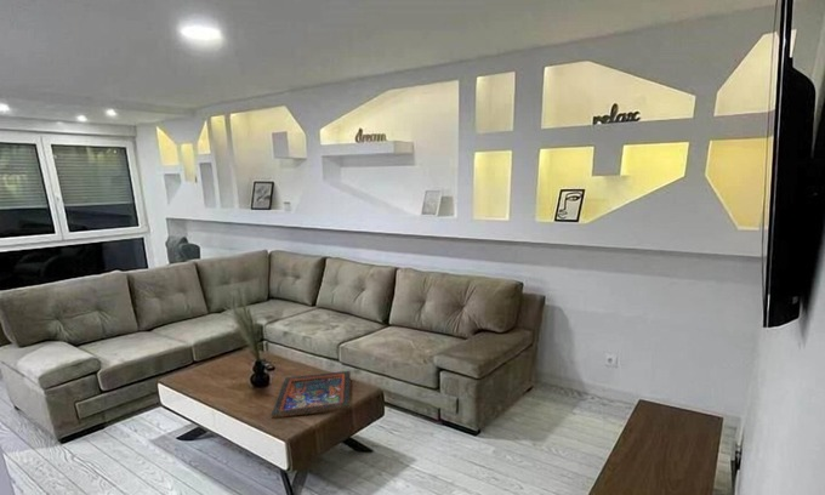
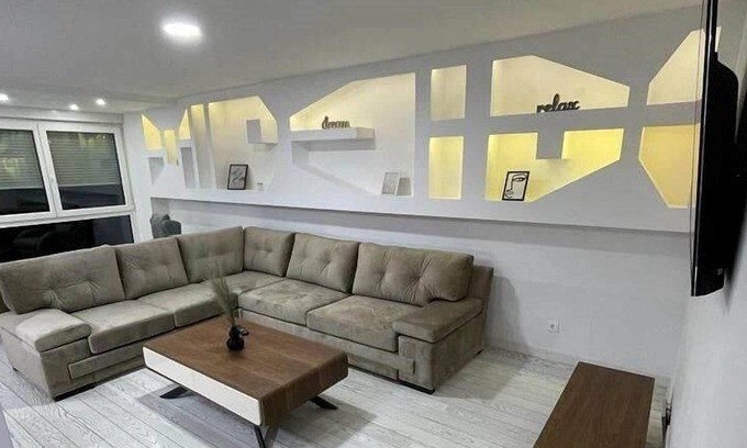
- religious icon (314, 392)
